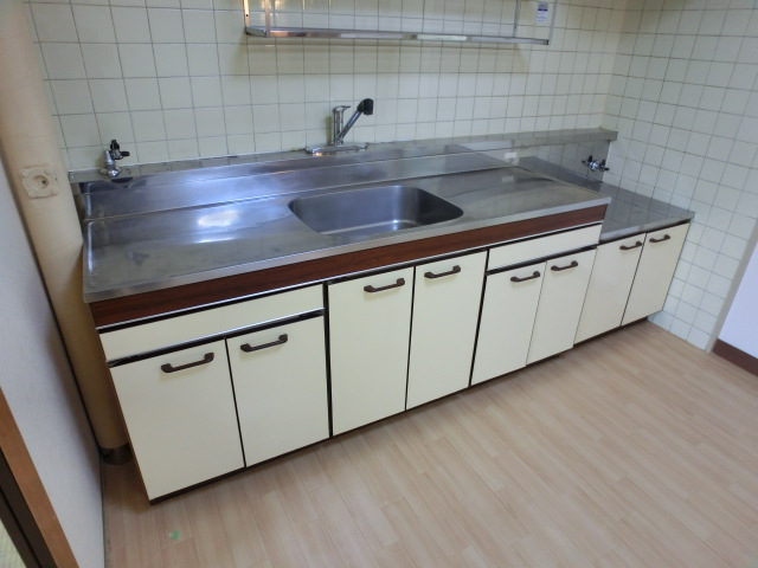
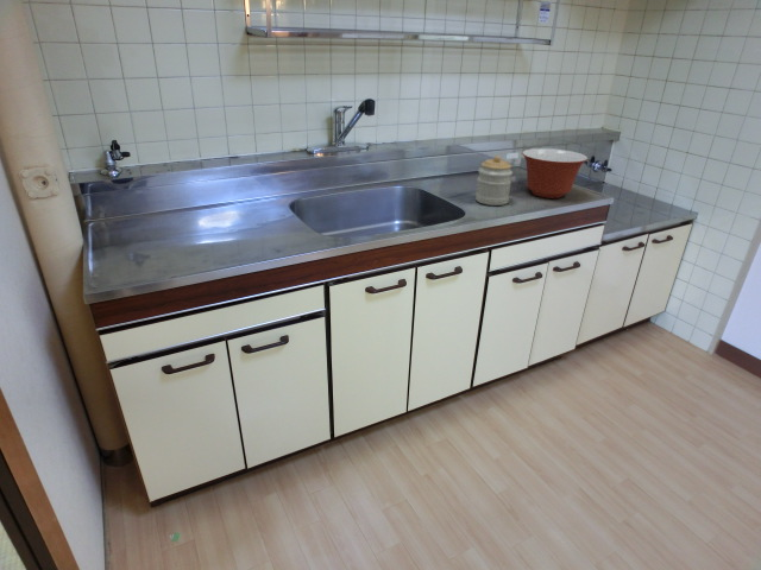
+ jar (493, 178)
+ mixing bowl (551, 175)
